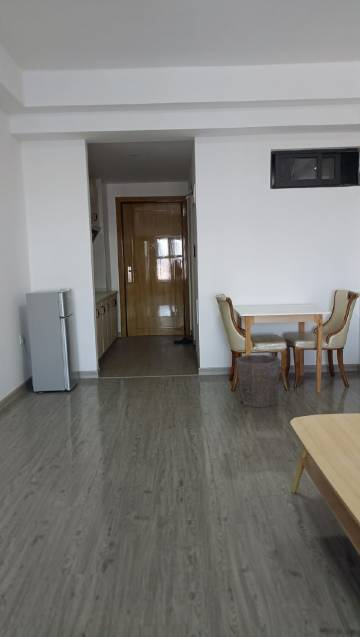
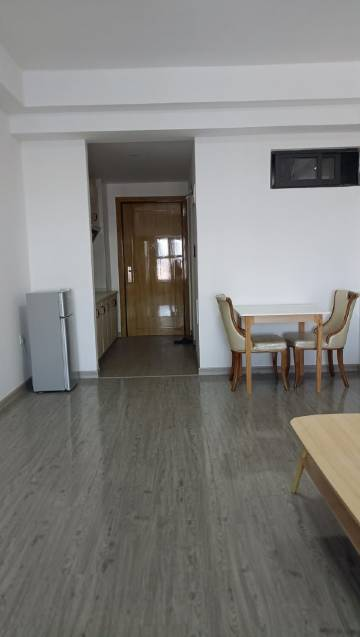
- waste bin (258, 380)
